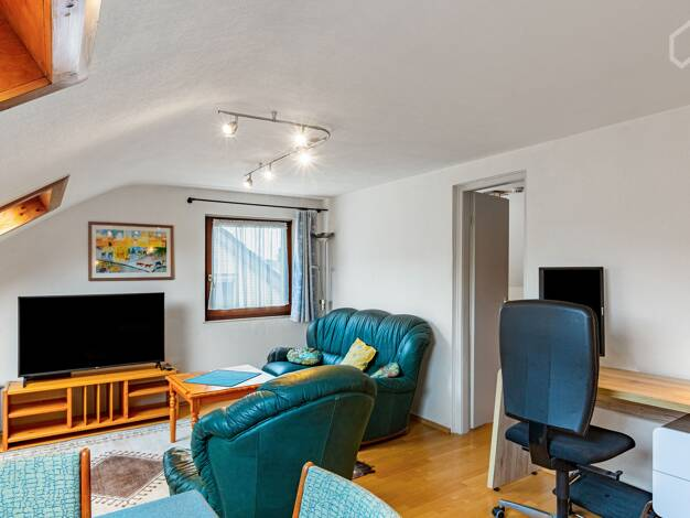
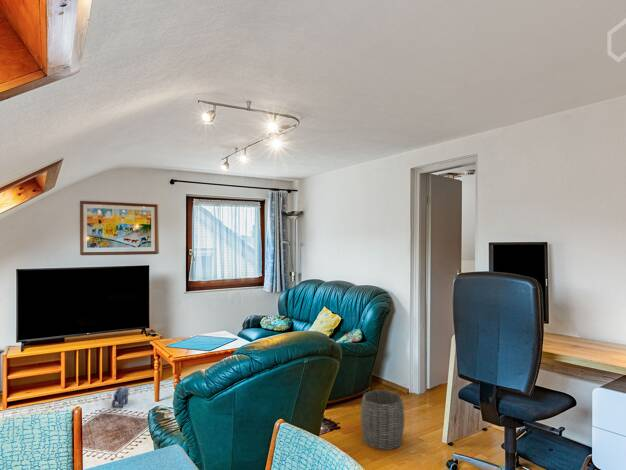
+ plush toy (121, 396)
+ woven basket (382, 418)
